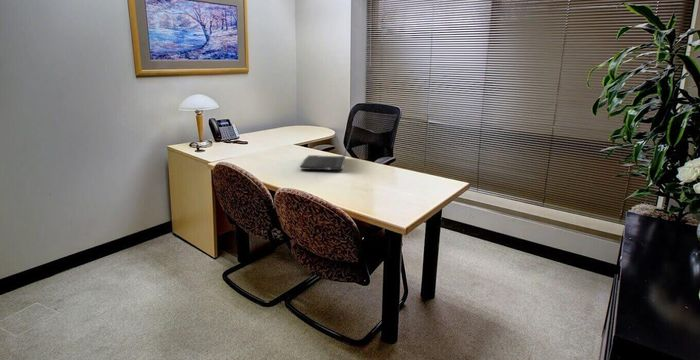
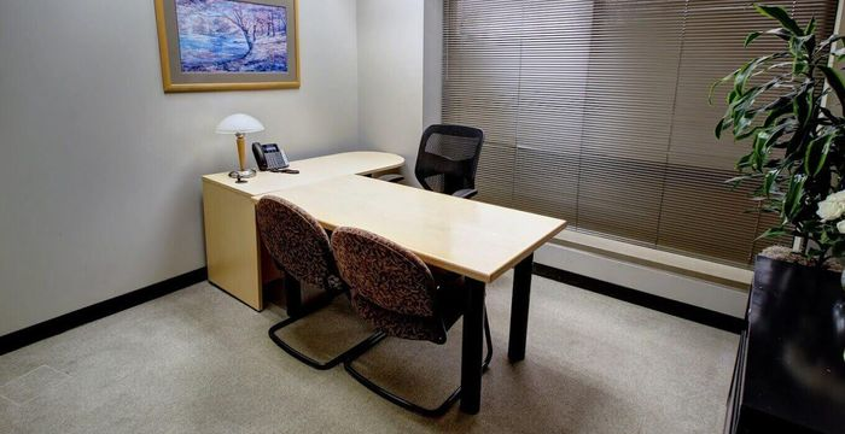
- laptop computer (328, 156)
